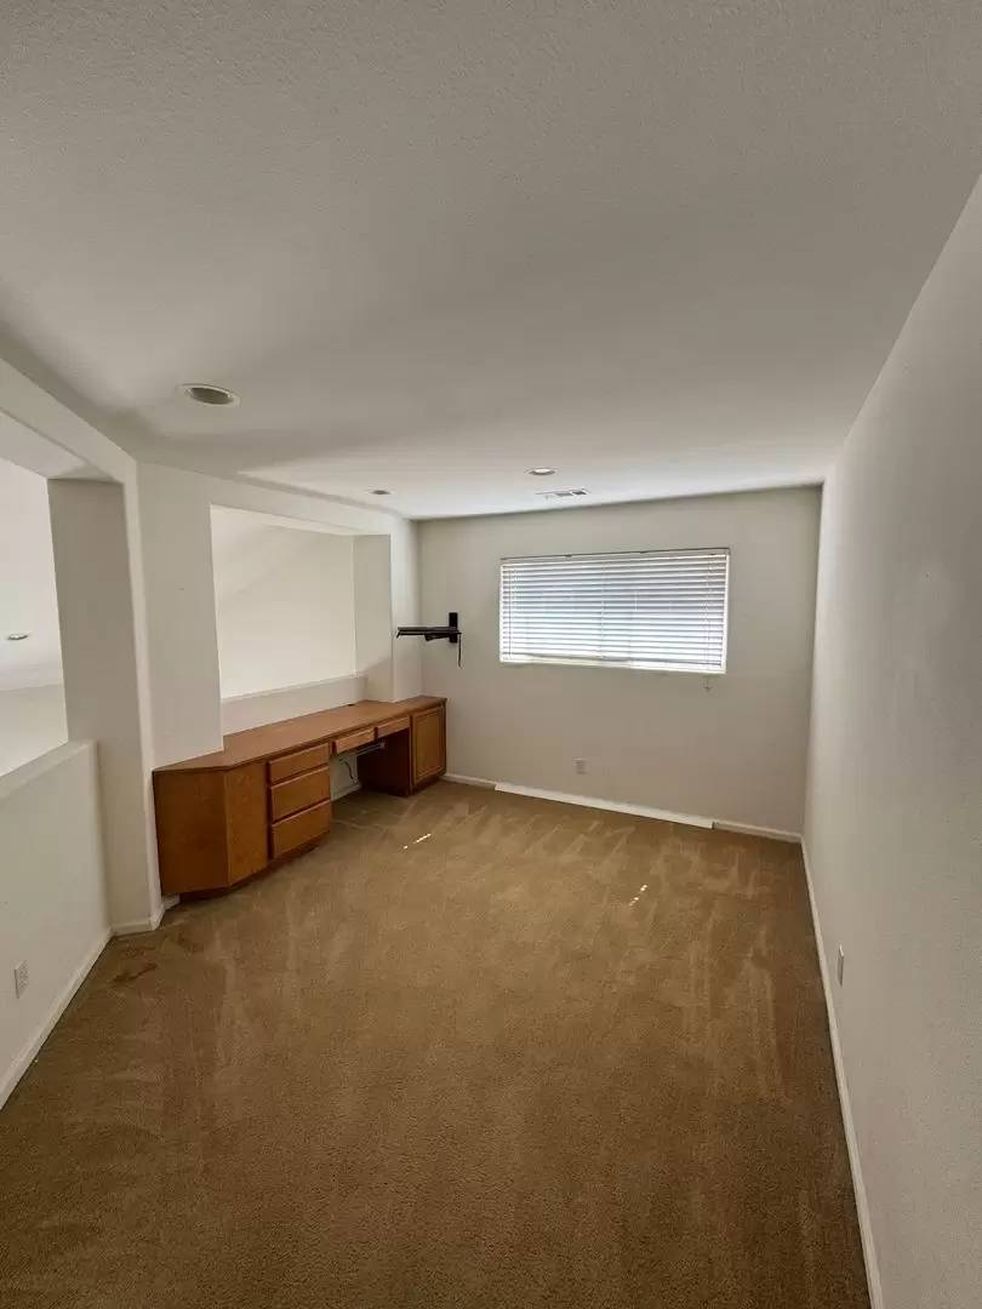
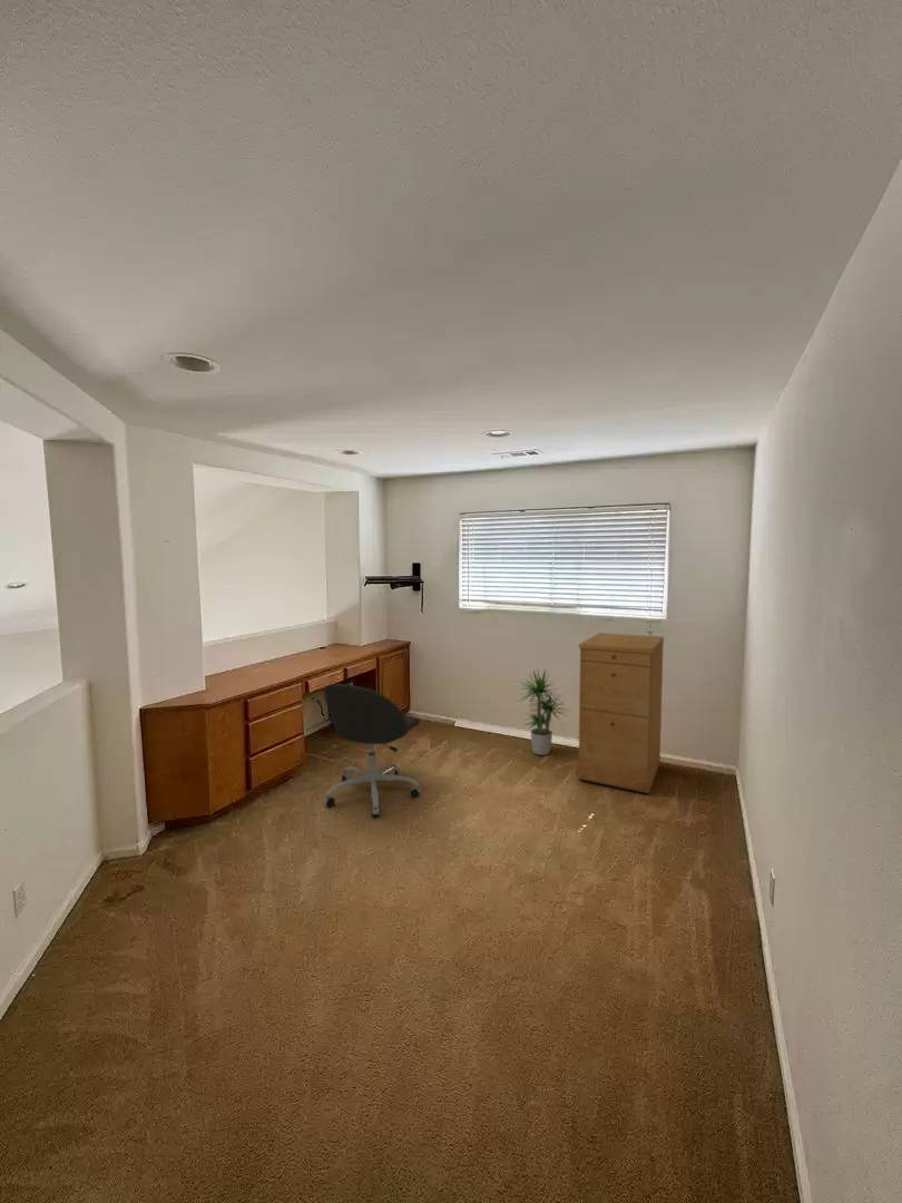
+ potted plant (542, 710)
+ filing cabinet (621, 706)
+ office chair (372, 734)
